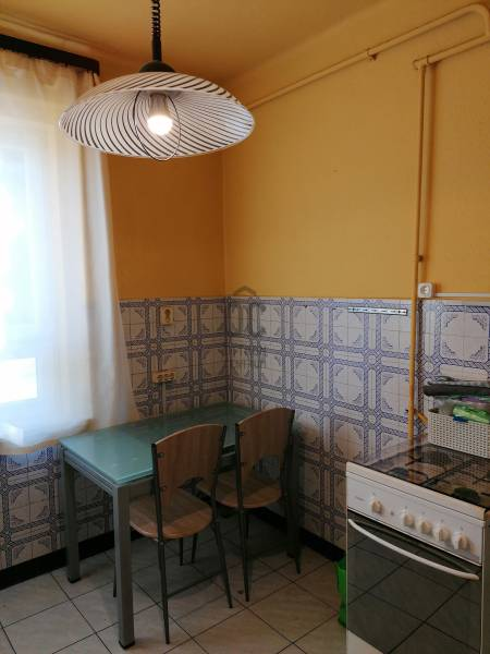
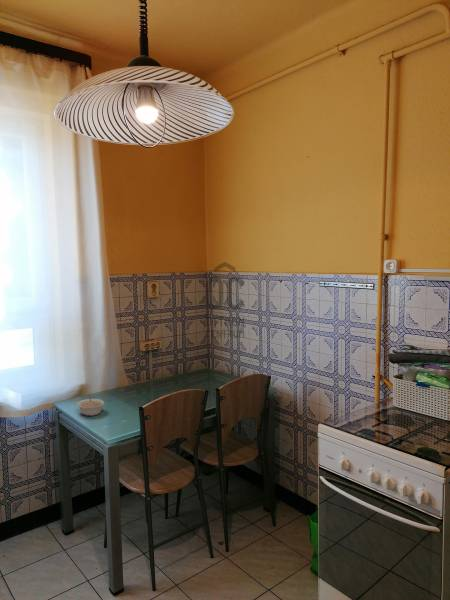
+ legume (90, 406)
